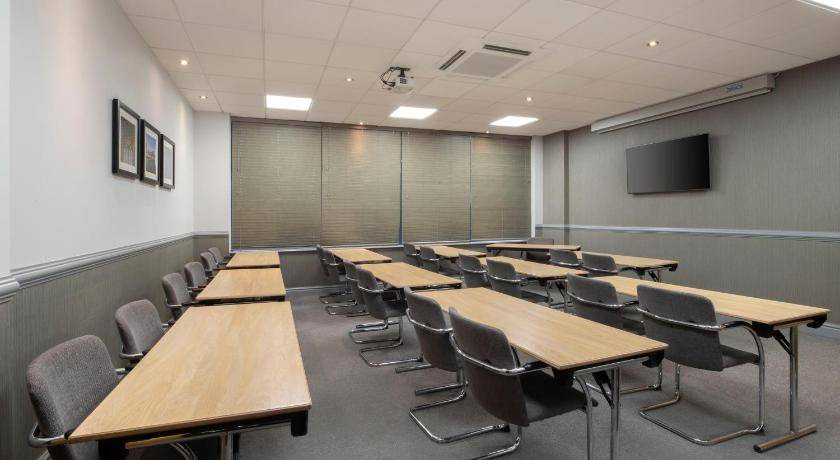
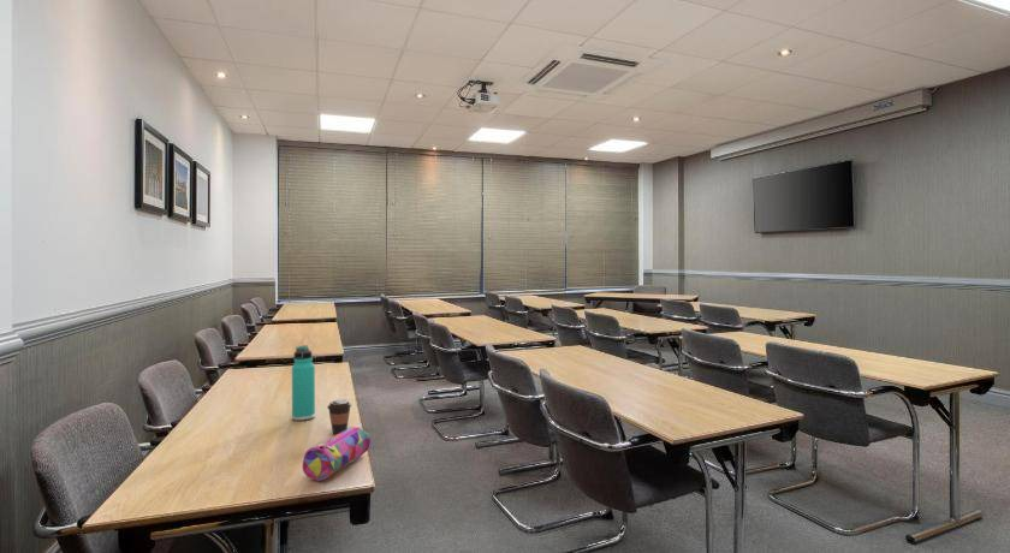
+ pencil case (338, 451)
+ thermos bottle (303, 381)
+ coffee cup (339, 416)
